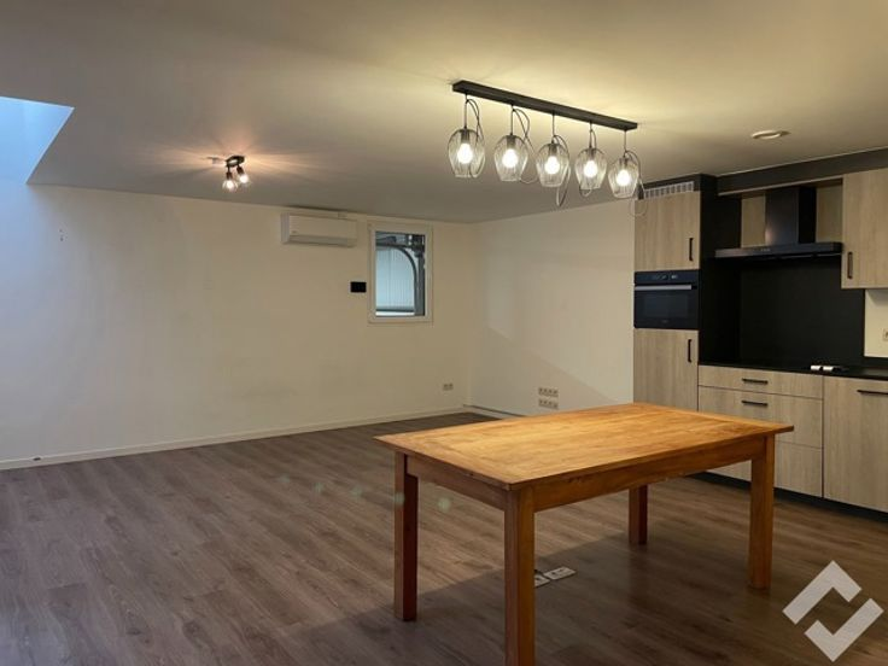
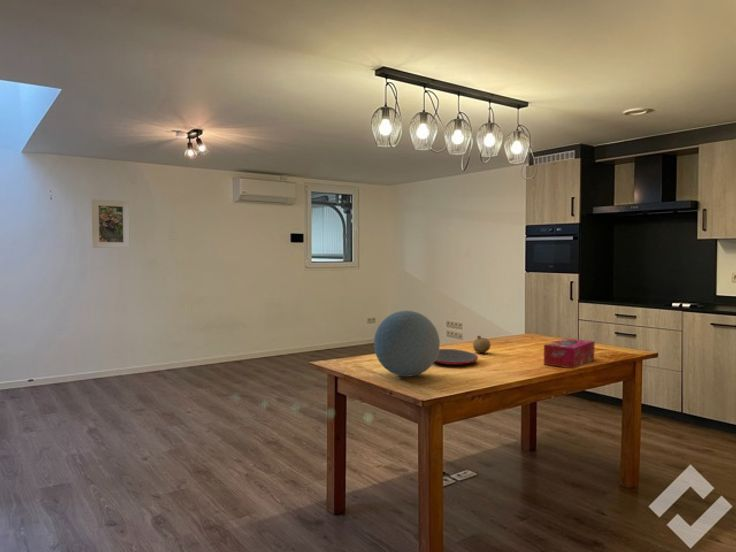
+ decorative orb (406, 343)
+ fruit (481, 344)
+ plate (450, 357)
+ tissue box (569, 352)
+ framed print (111, 224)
